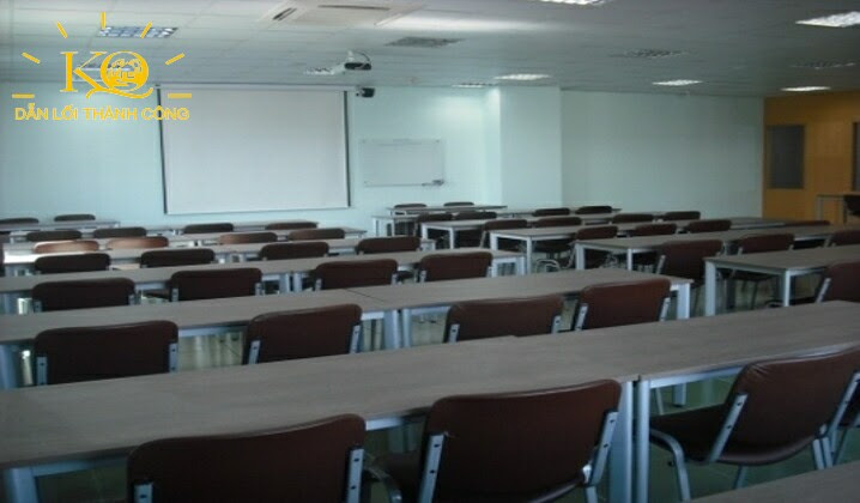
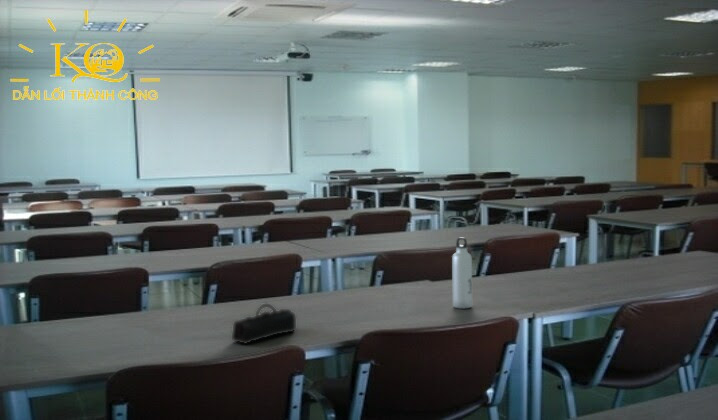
+ pencil case (264, 320)
+ water bottle (462, 272)
